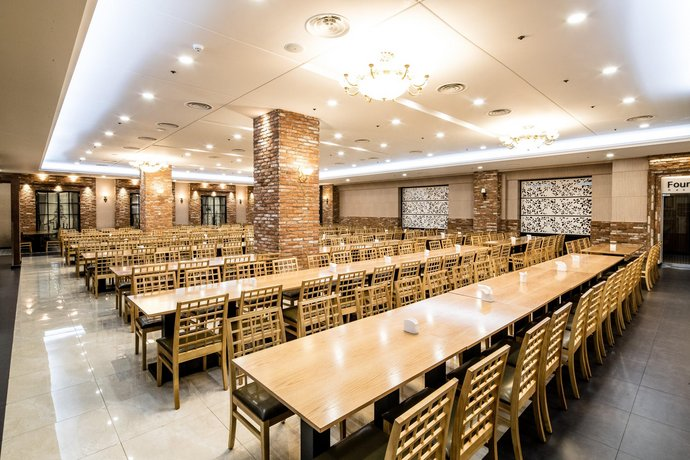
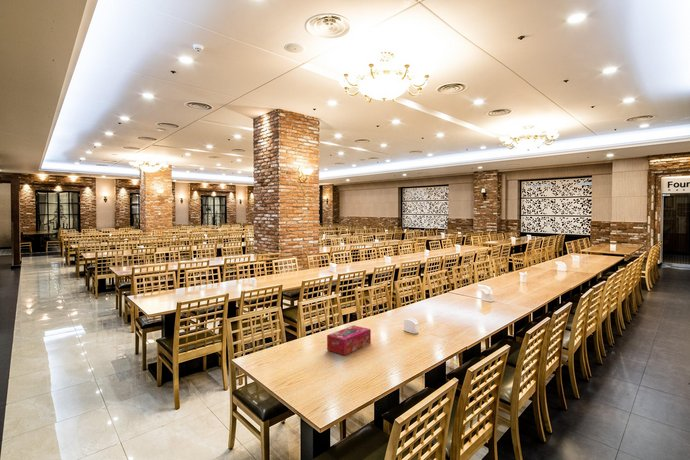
+ tissue box (349, 339)
